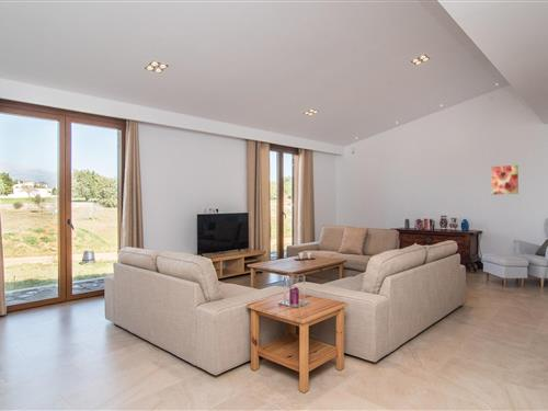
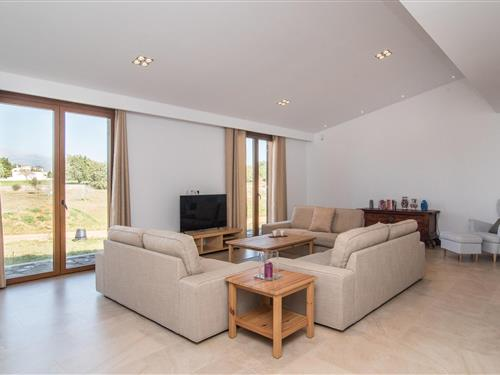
- wall art (504, 180)
